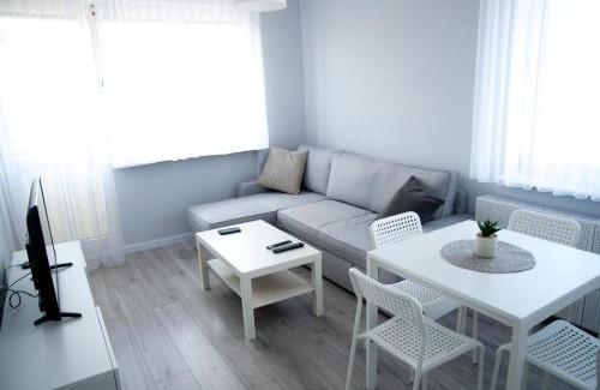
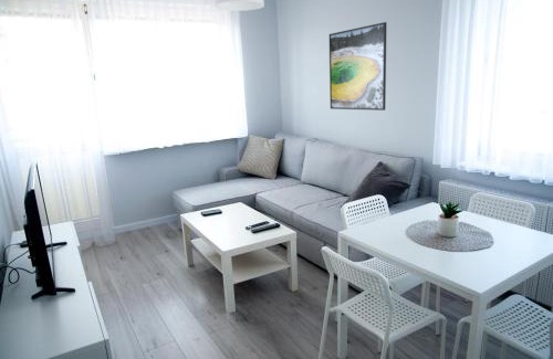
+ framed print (355, 70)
